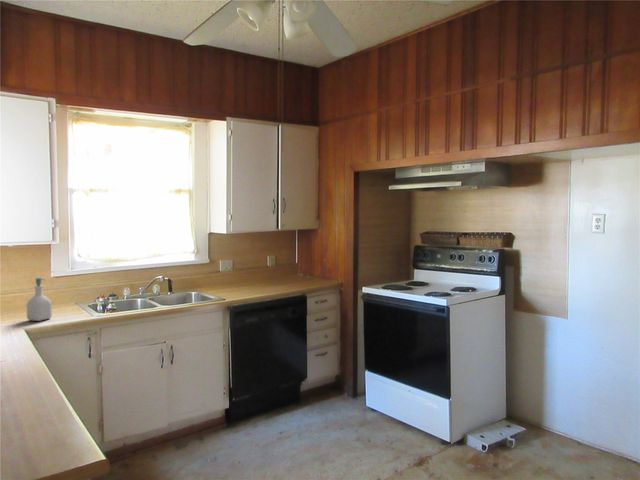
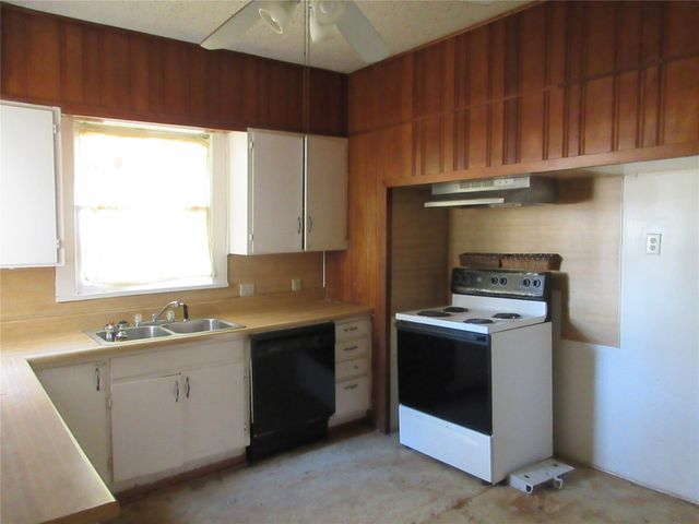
- soap bottle (38, 298)
